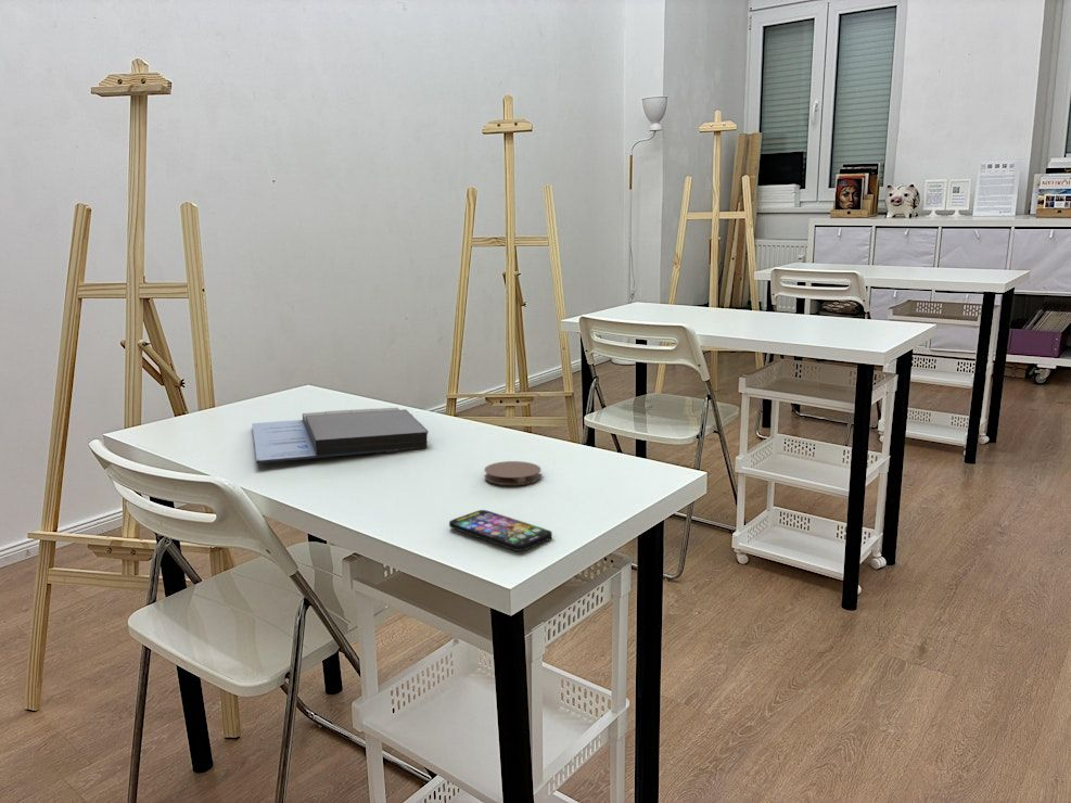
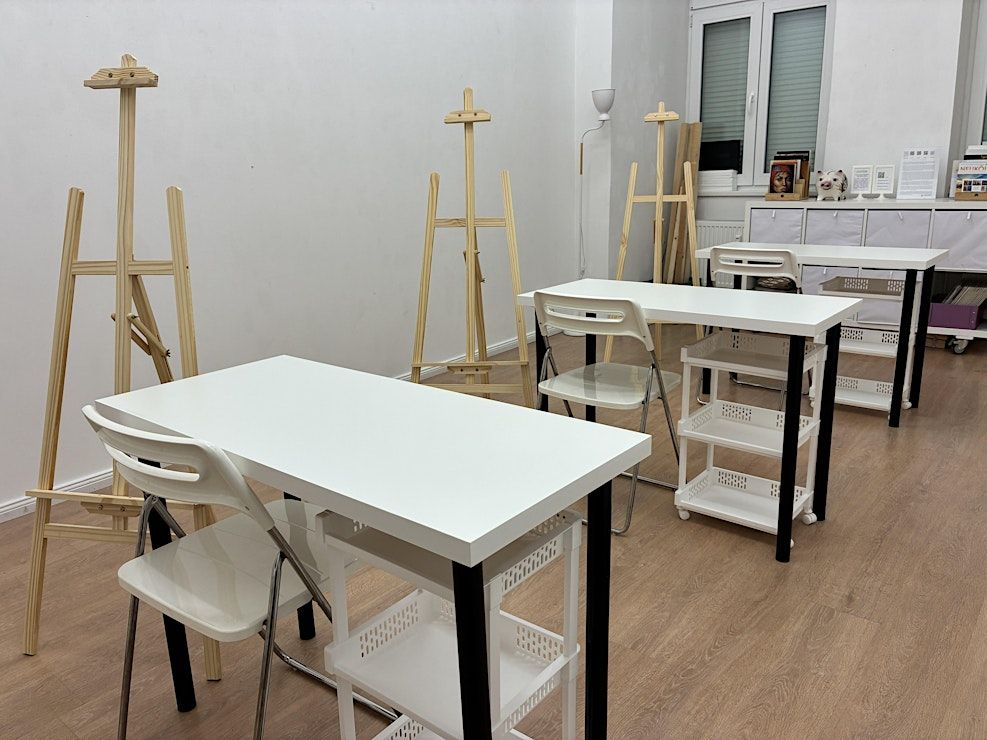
- coaster (512, 472)
- smartphone (499, 530)
- notebook (335, 428)
